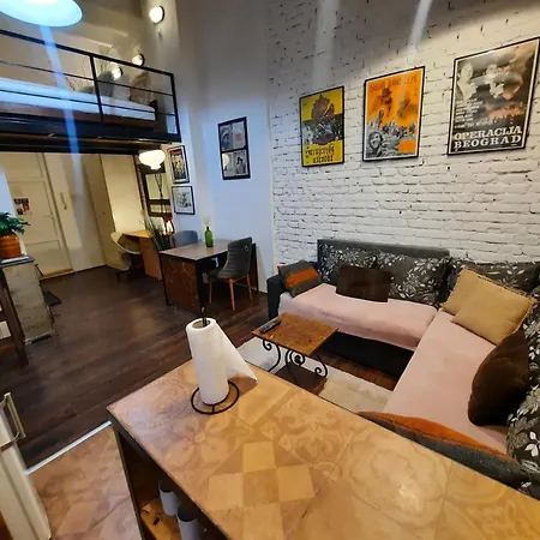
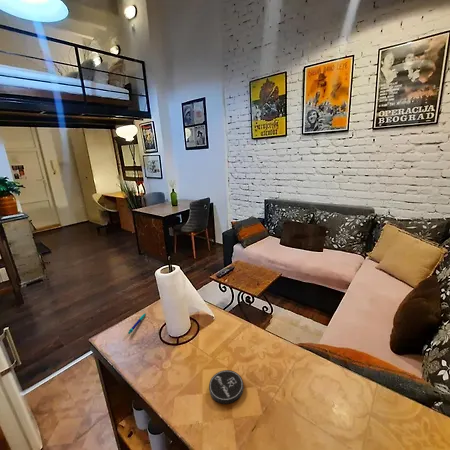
+ pen (138, 322)
+ coaster (226, 385)
